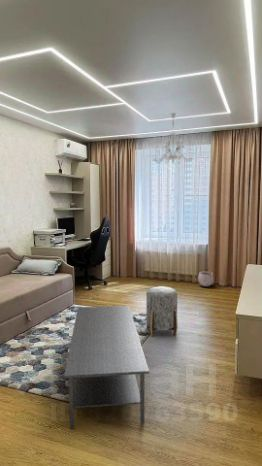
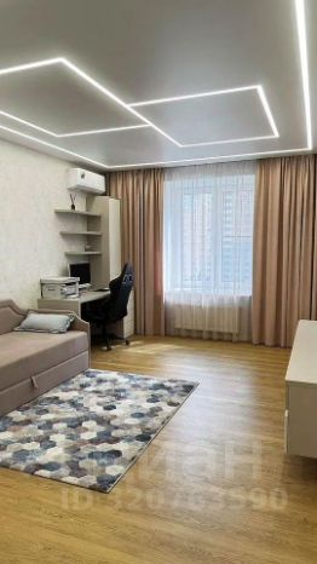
- chandelier (173, 139)
- coffee table (105, 353)
- plant pot (205, 276)
- stool (161, 309)
